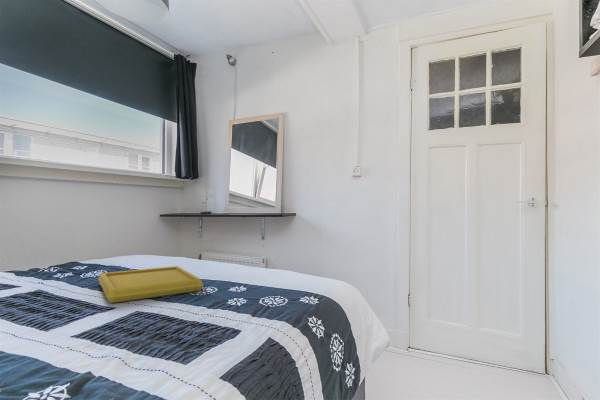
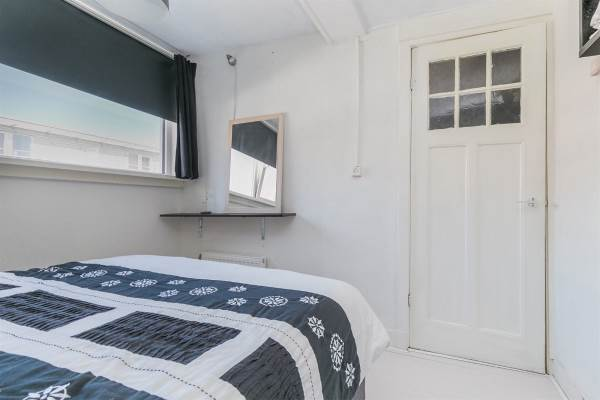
- serving tray (149, 281)
